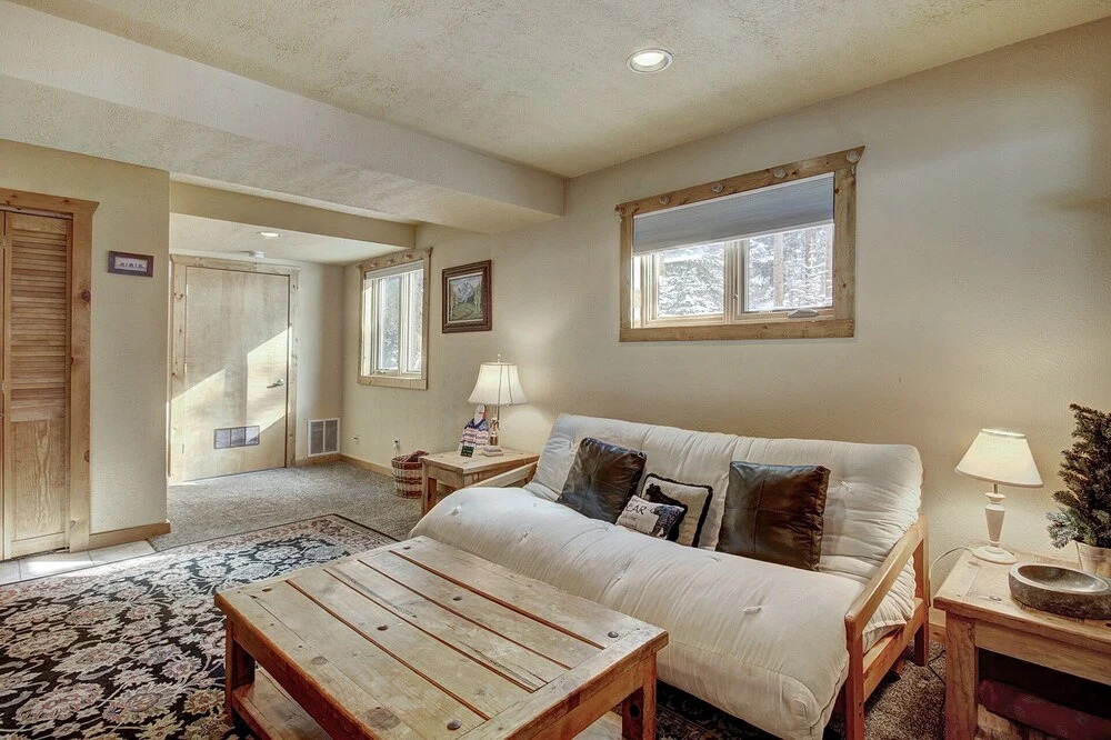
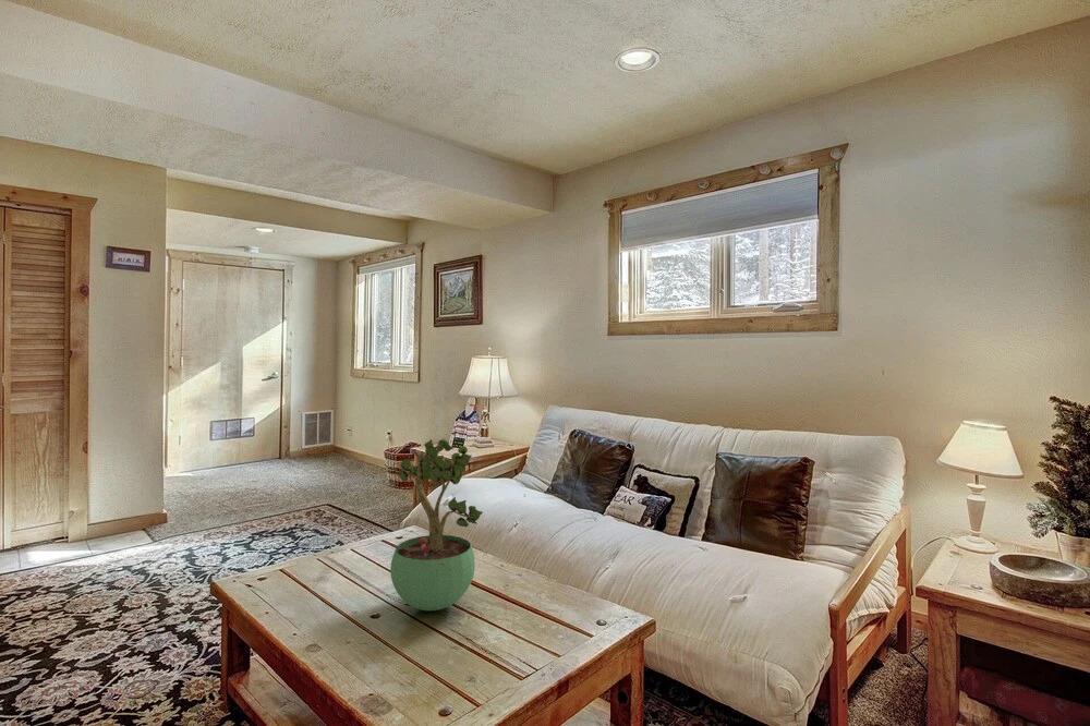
+ potted plant (431, 523)
